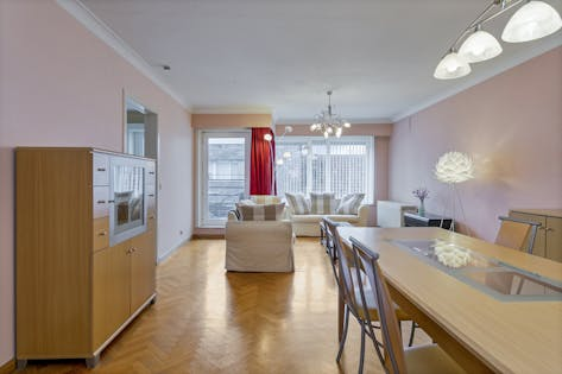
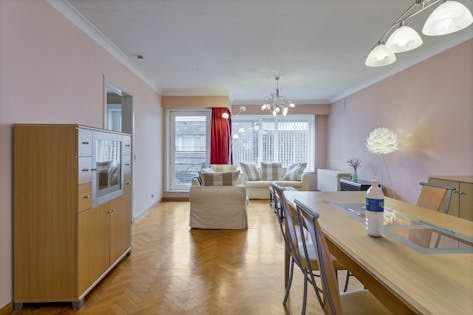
+ water bottle (374, 207)
